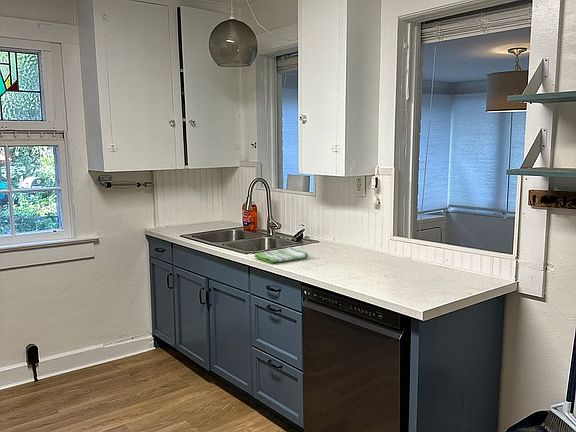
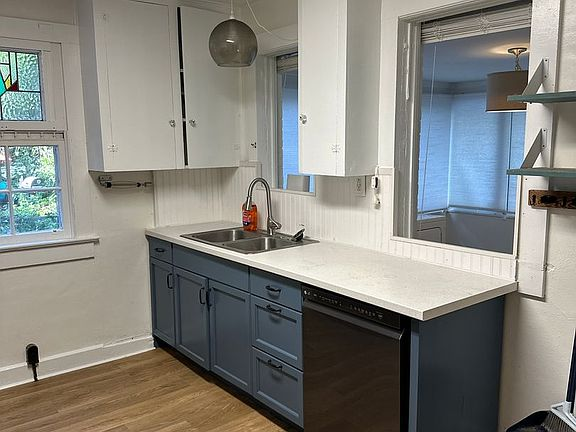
- dish towel (281, 254)
